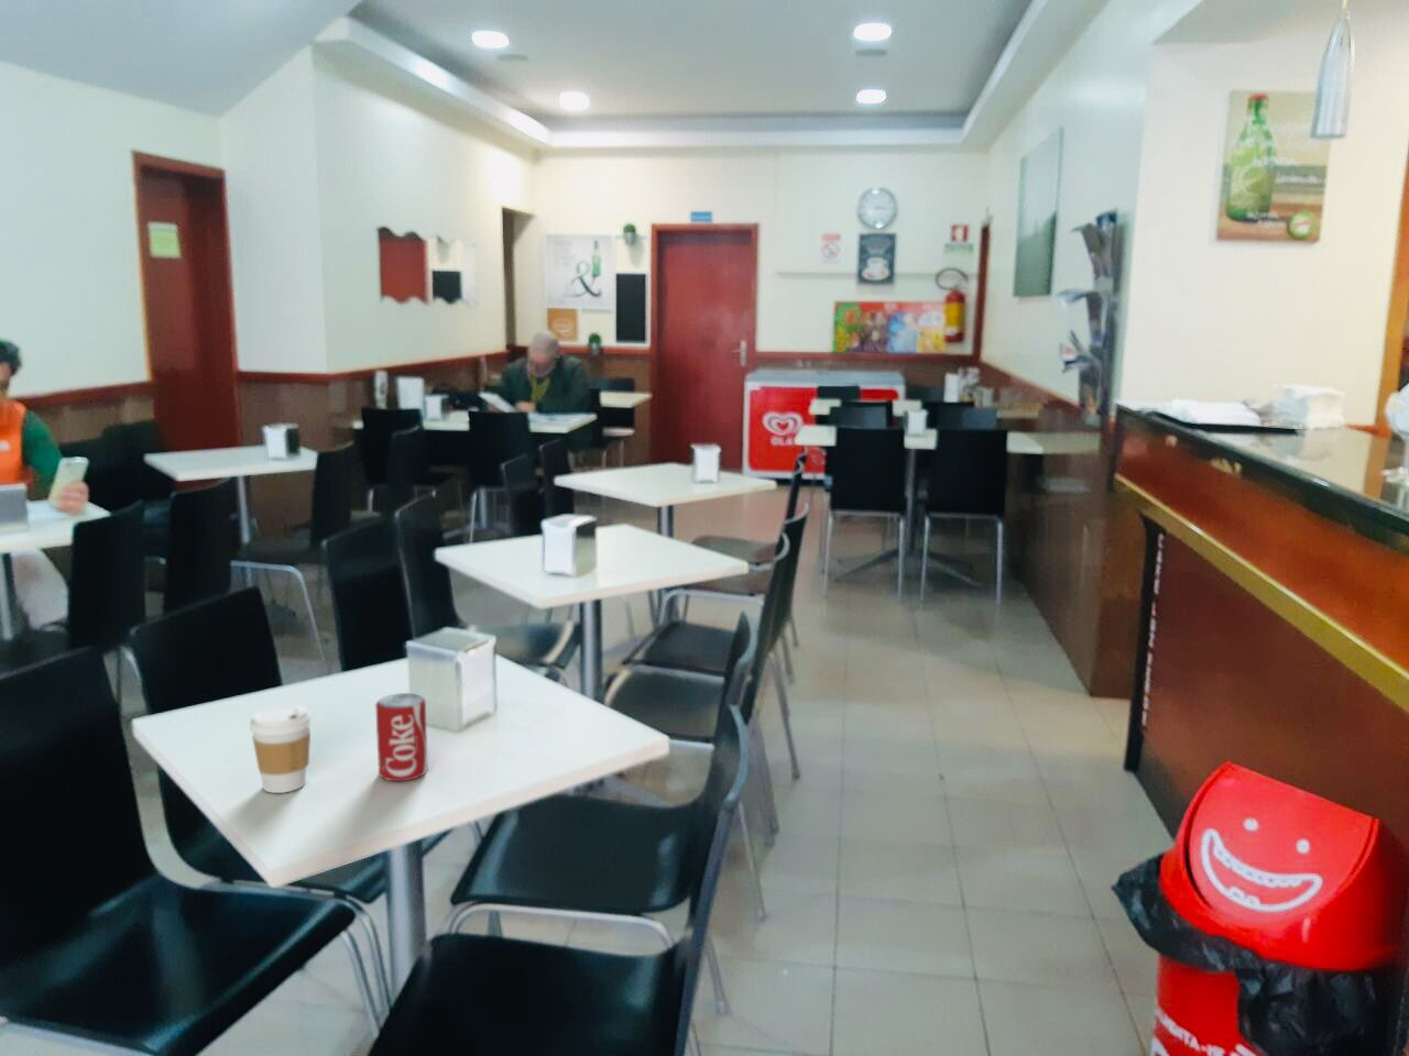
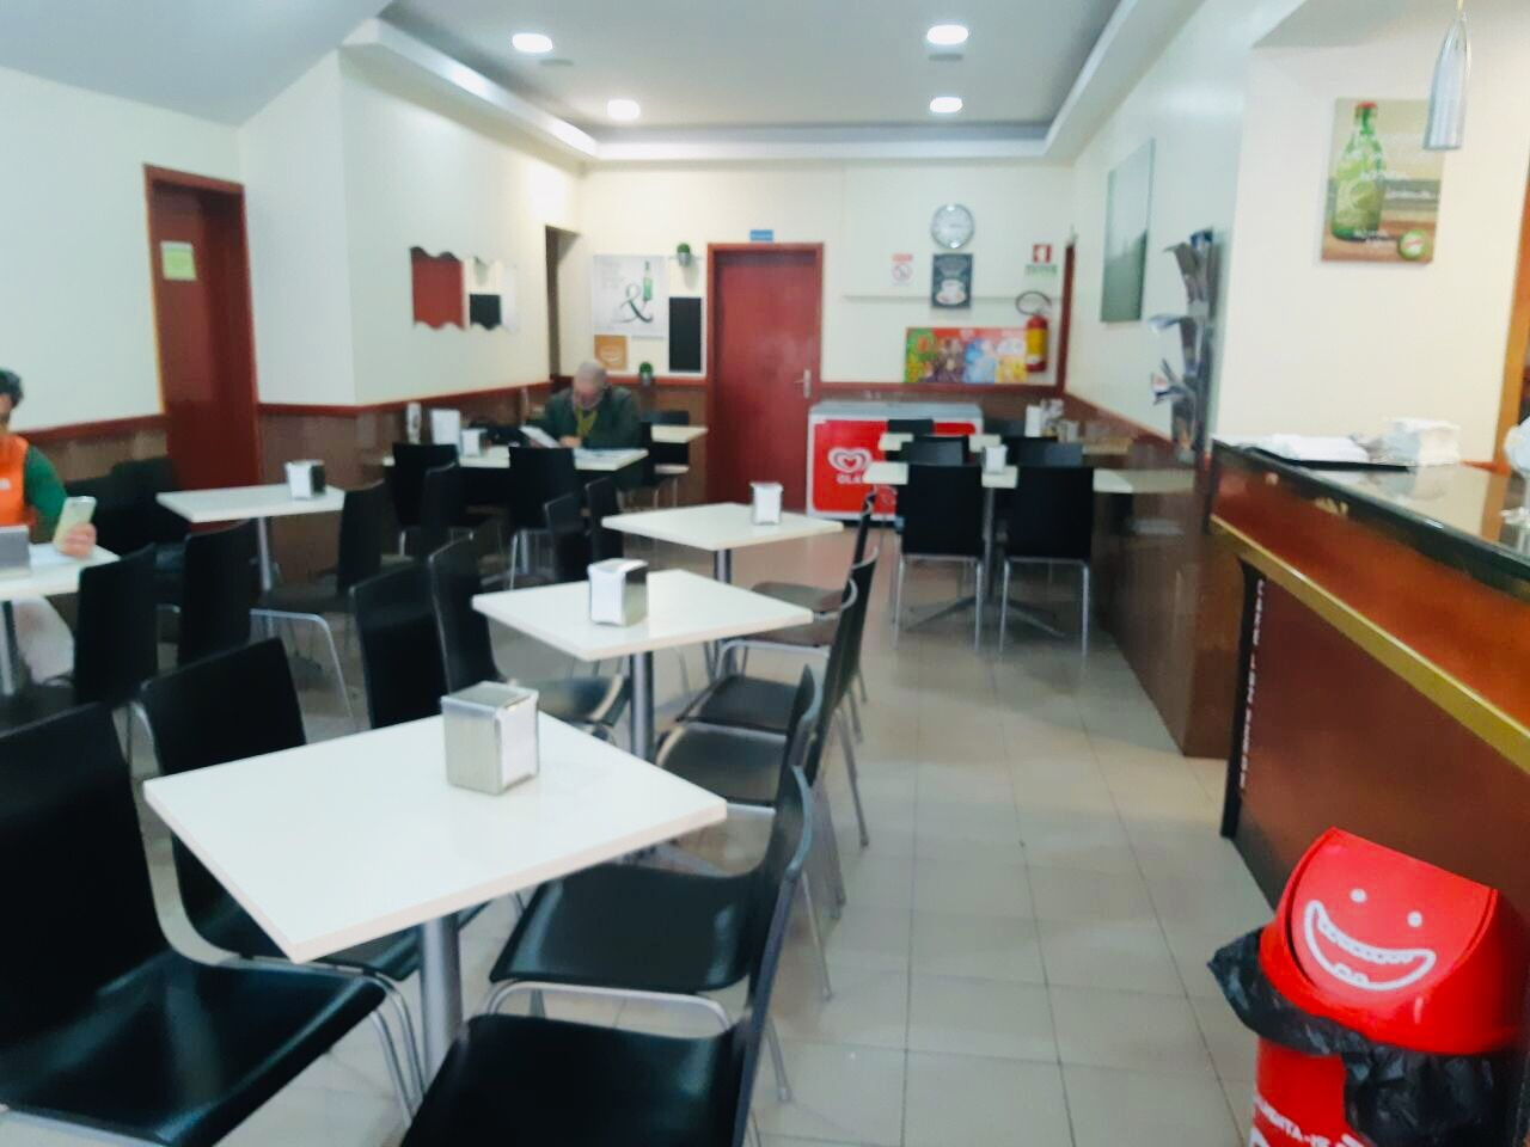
- beverage can (402, 735)
- coffee cup (282, 747)
